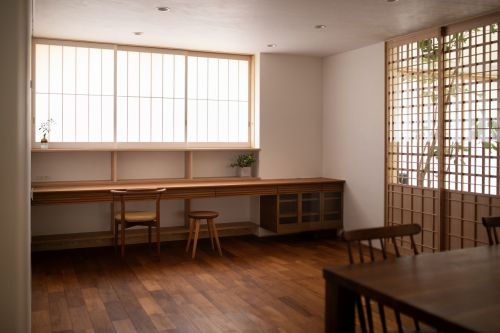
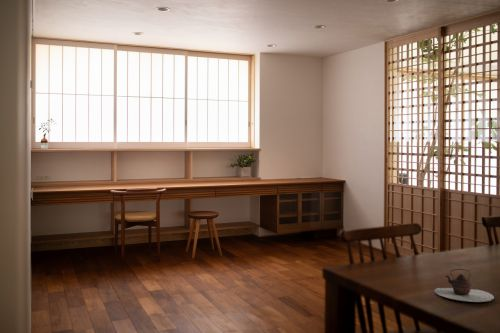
+ teapot (463, 281)
